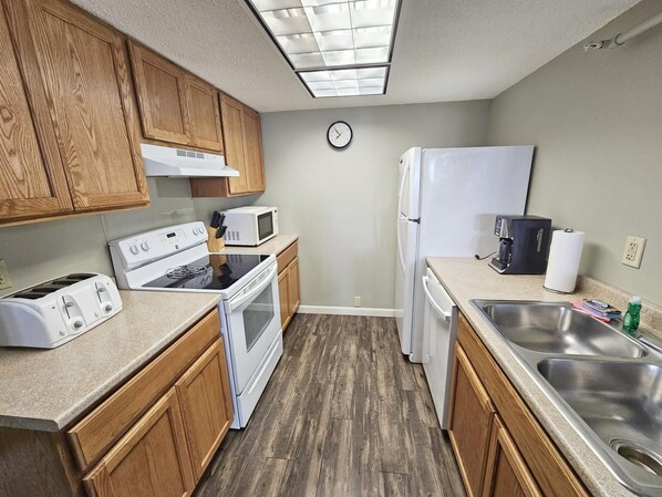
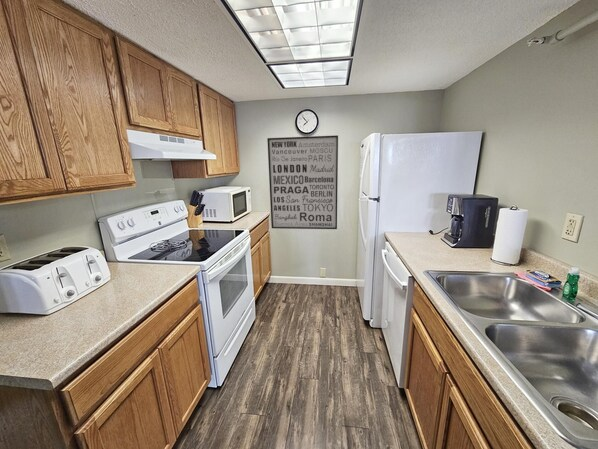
+ wall art (303, 184)
